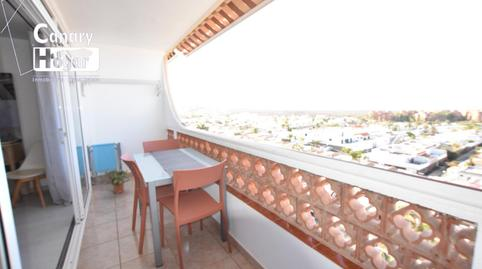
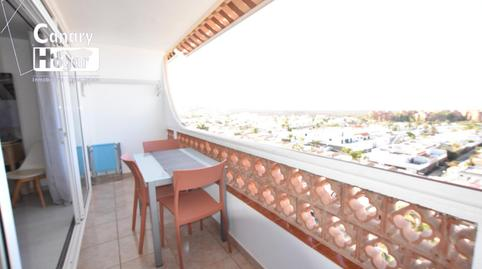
- potted plant (118, 180)
